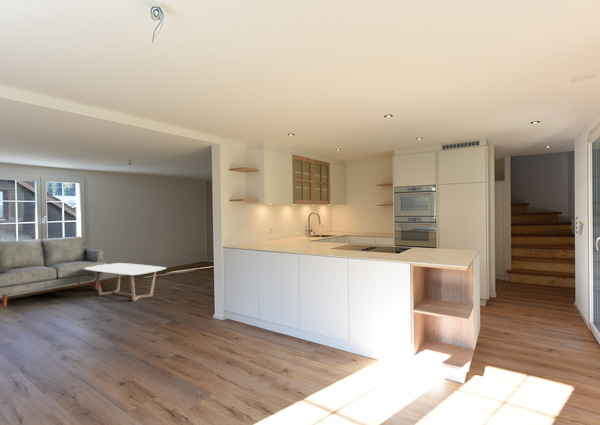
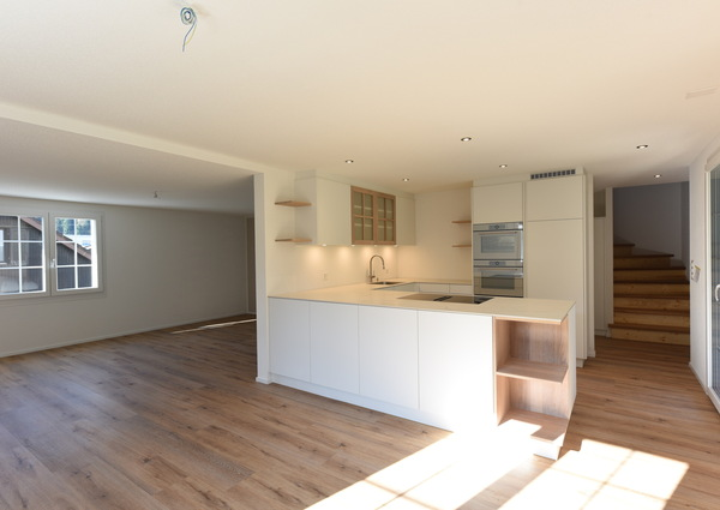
- coffee table (119, 281)
- sofa (47, 267)
